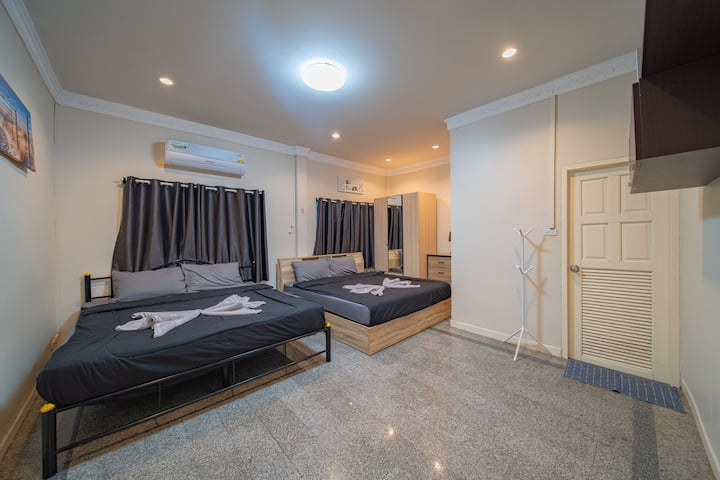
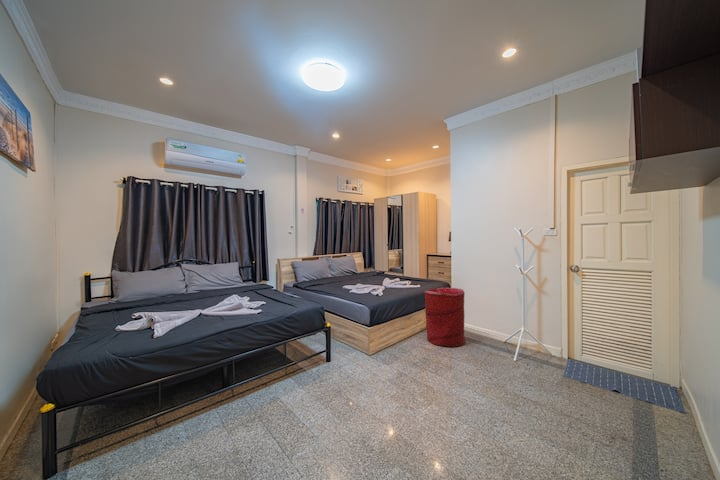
+ laundry hamper (444, 314)
